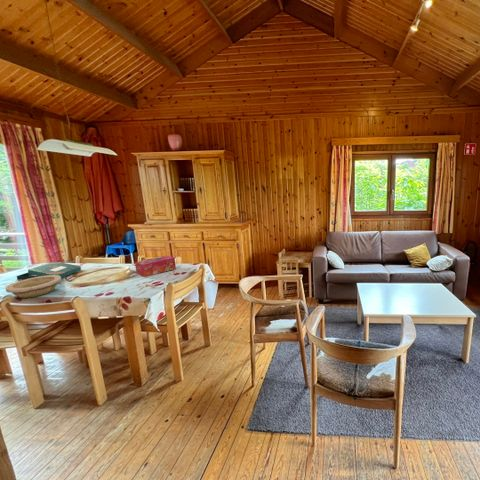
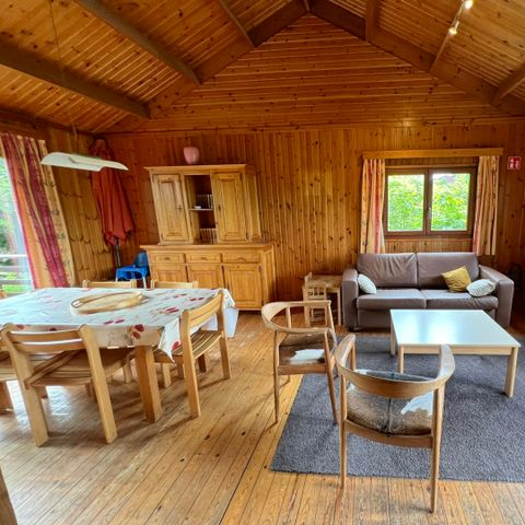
- bowl (35, 287)
- tissue box (155, 265)
- board game (49, 270)
